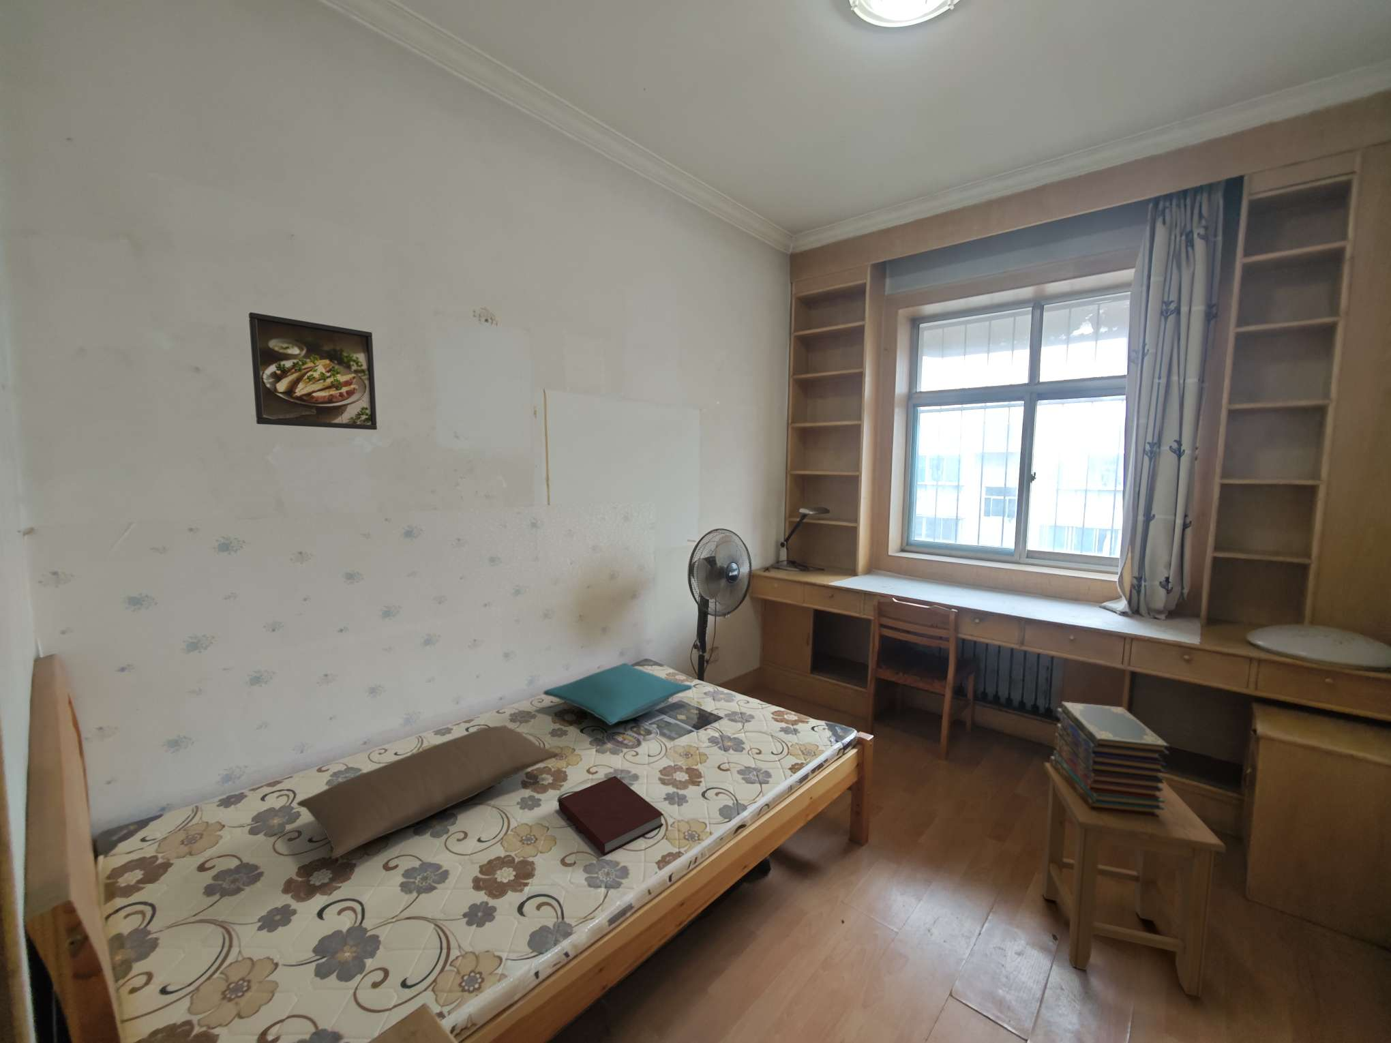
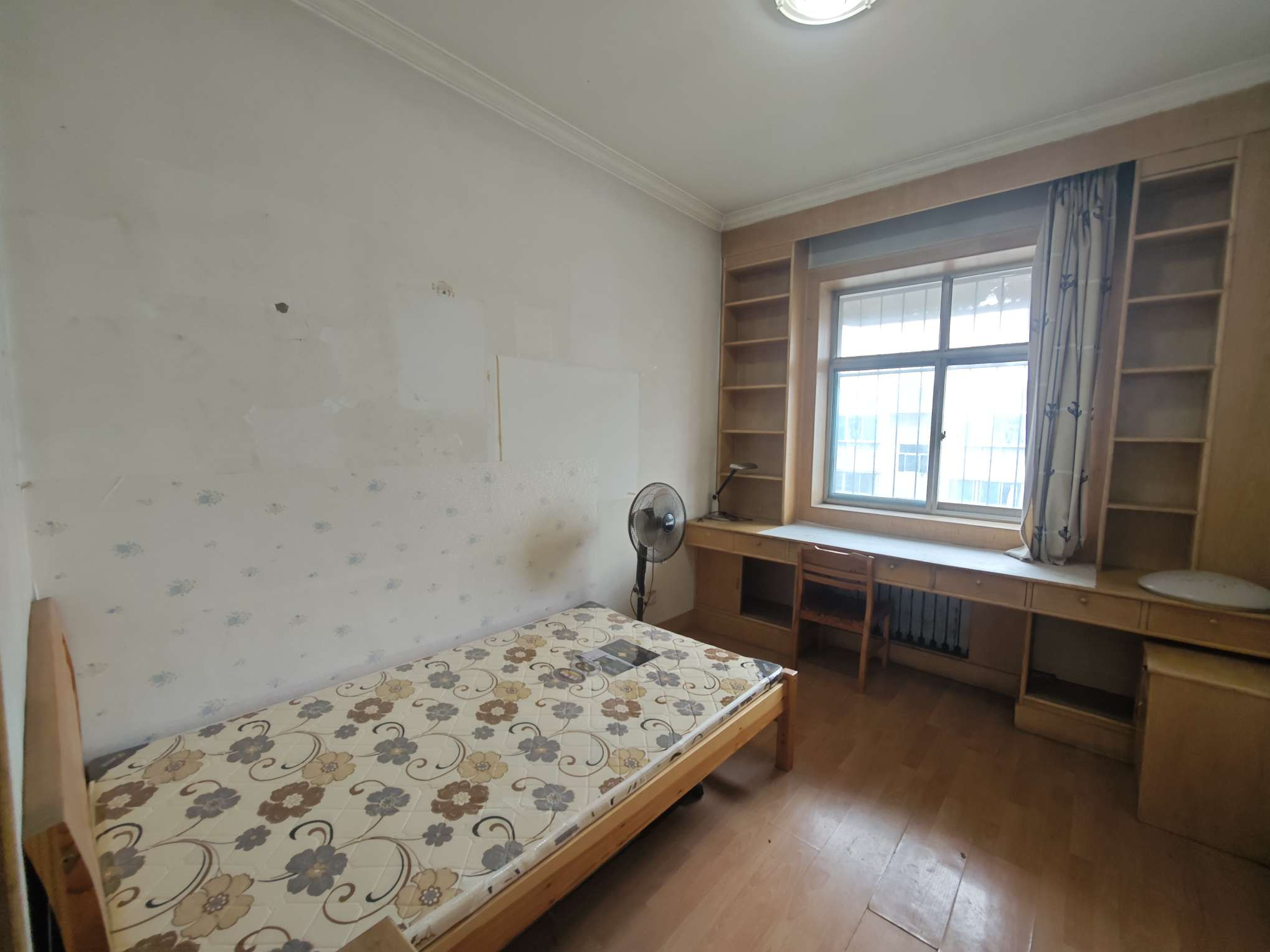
- pillow (619, 691)
- notebook (610, 811)
- pillow (438, 777)
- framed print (317, 376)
- book stack (1106, 755)
- stool (1117, 869)
